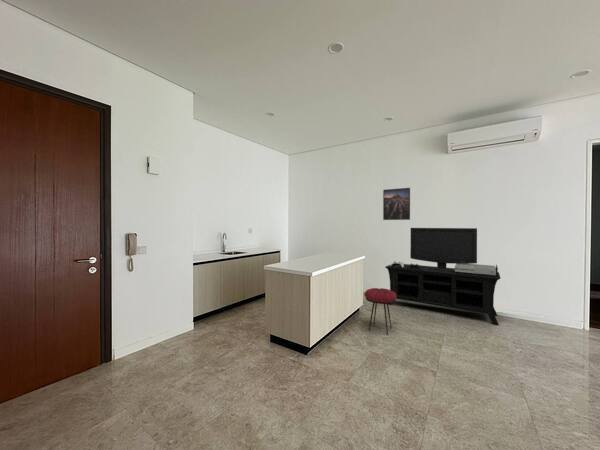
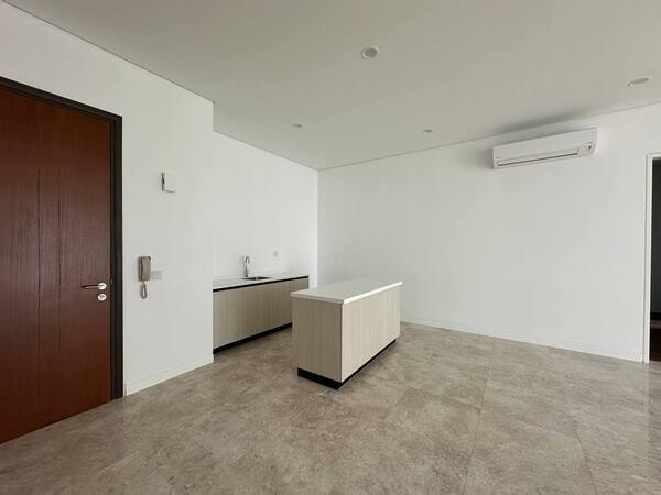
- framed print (396, 204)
- stool (384, 309)
- media console (438, 268)
